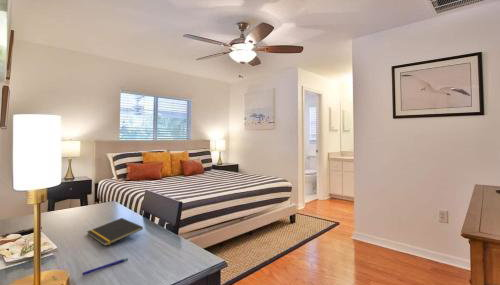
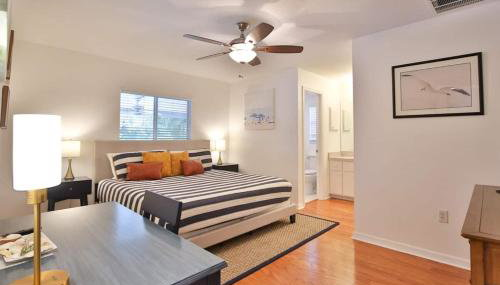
- notepad (114, 230)
- pen (106, 265)
